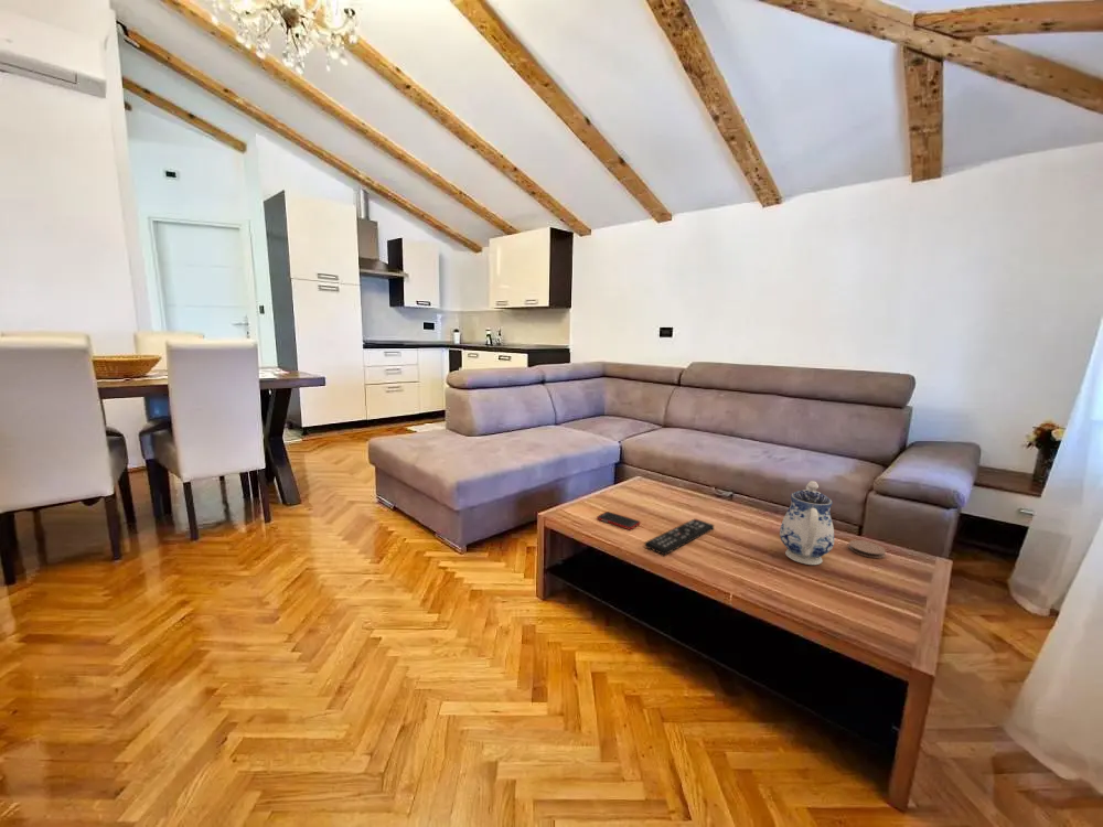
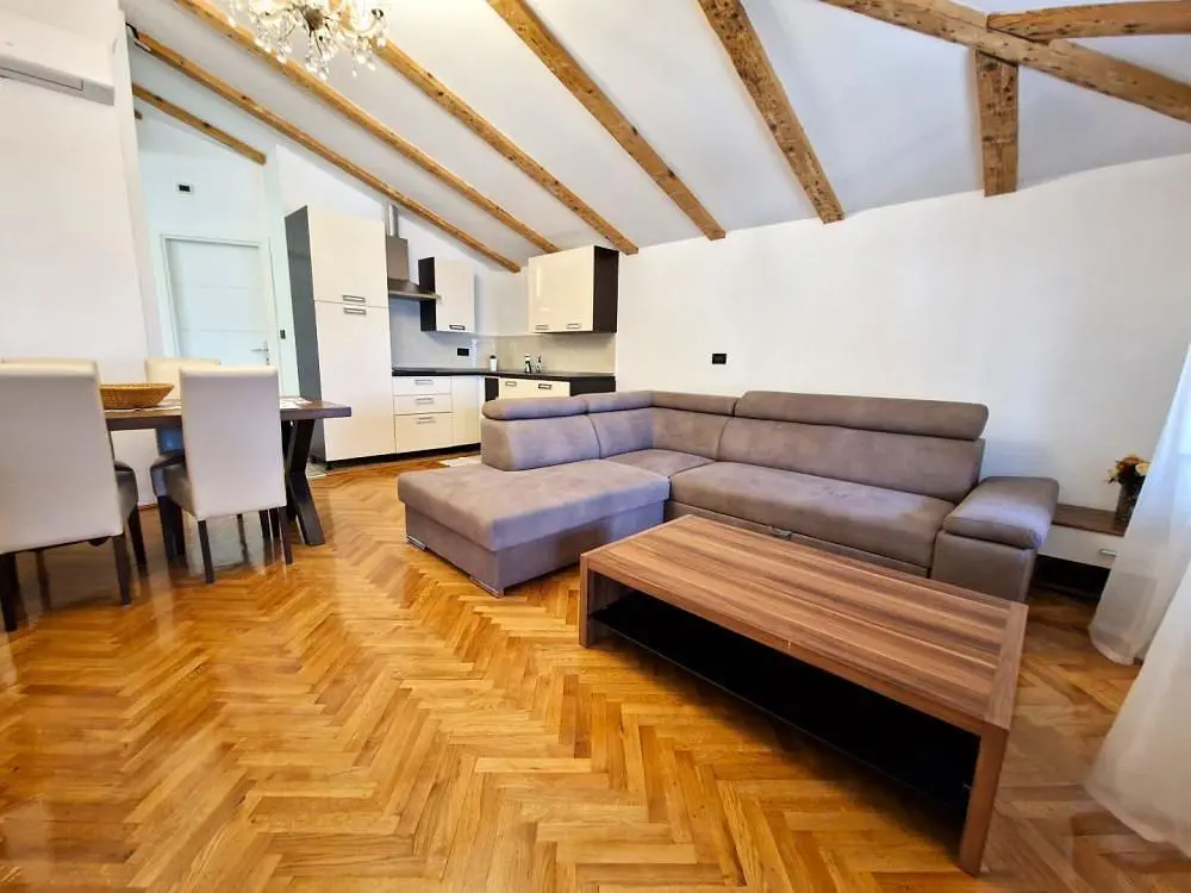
- remote control (681, 534)
- cell phone (618, 519)
- teapot (807, 519)
- coaster (866, 548)
